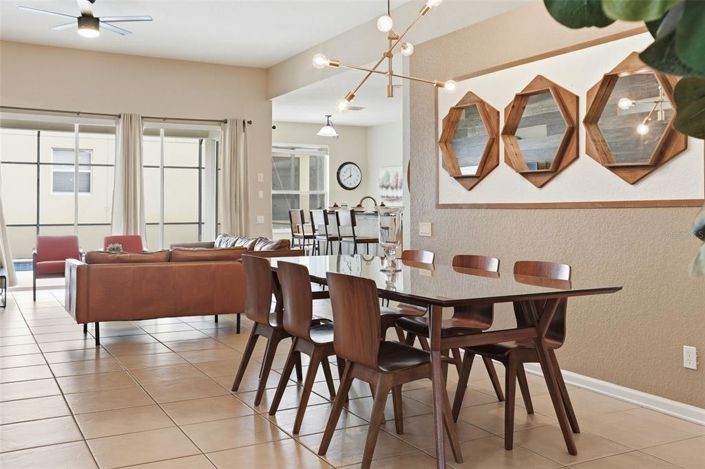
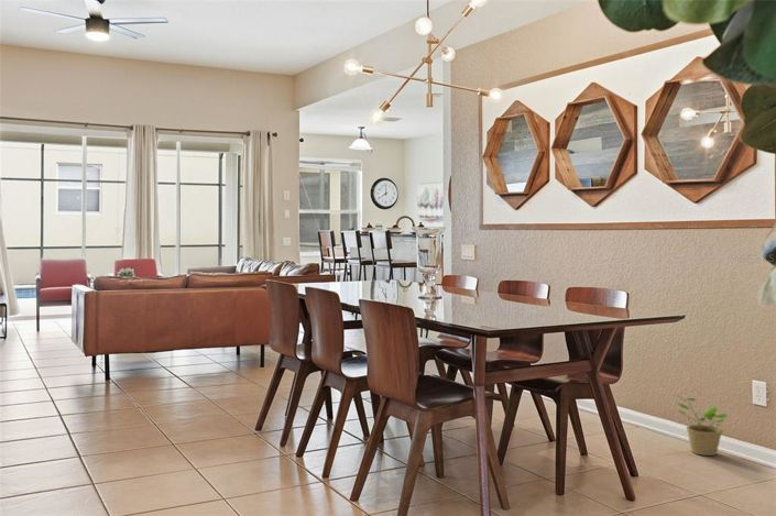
+ potted plant (701, 422)
